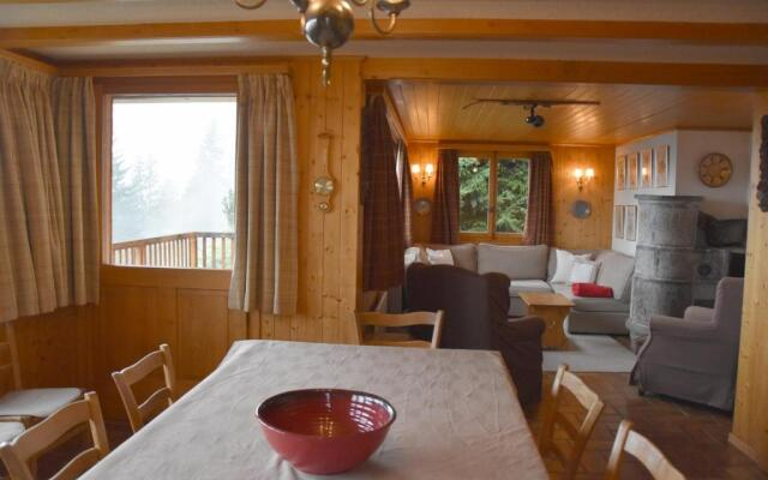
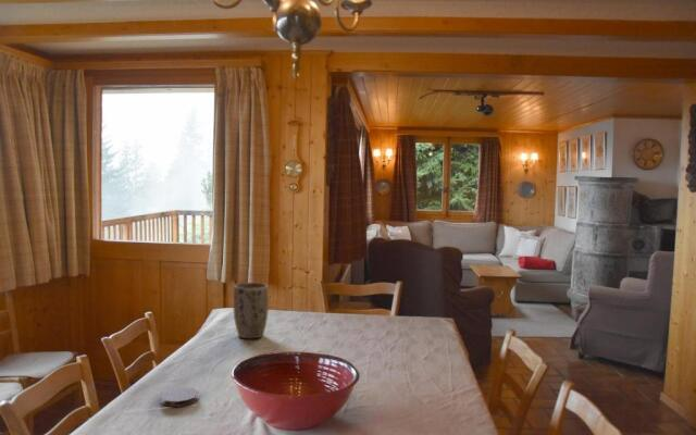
+ plant pot (250, 310)
+ coaster (179, 396)
